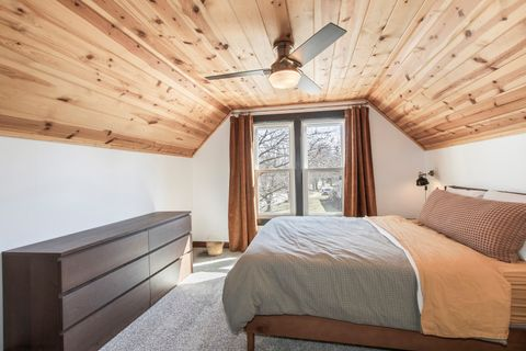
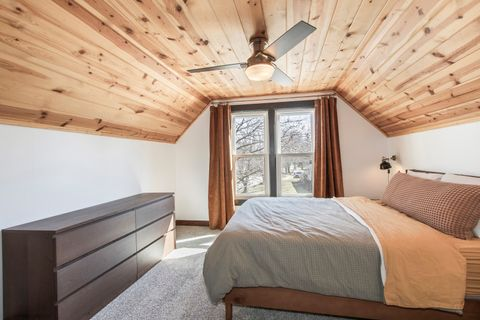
- basket (215, 244)
